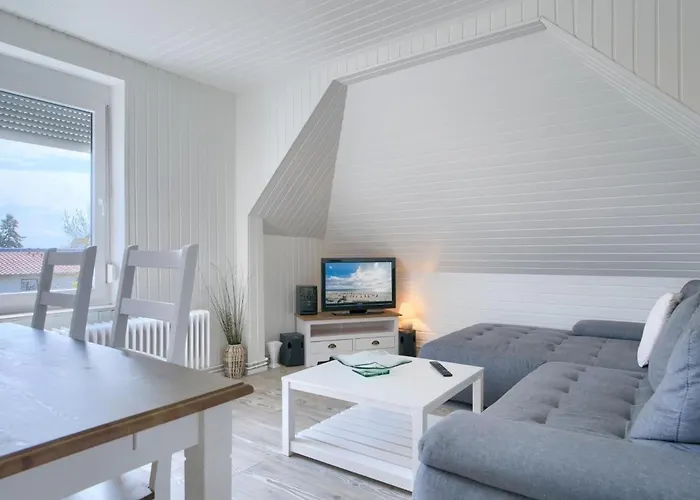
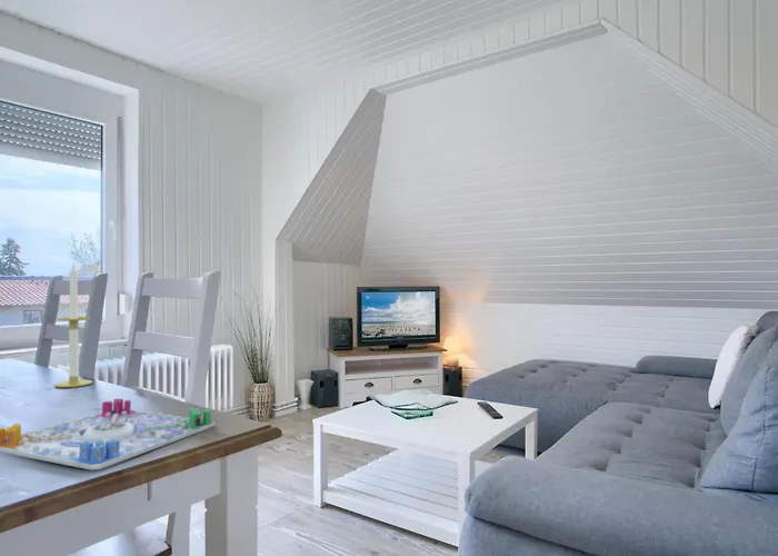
+ candle (73, 322)
+ board game (109, 427)
